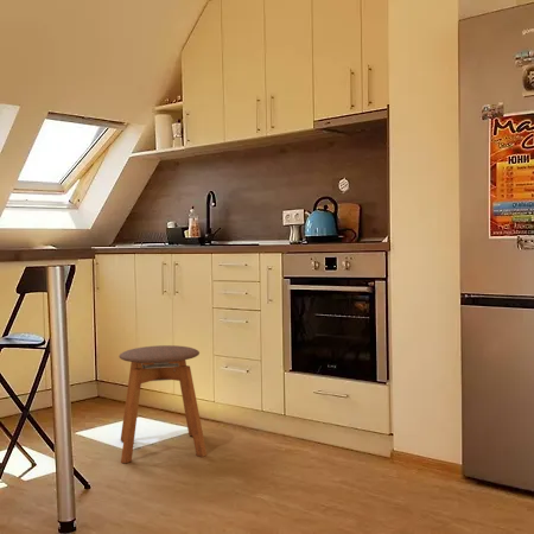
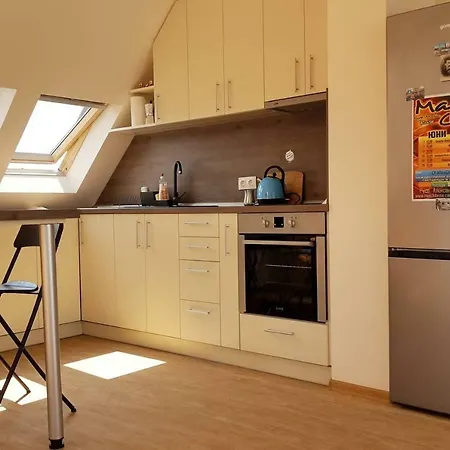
- stool (160, 380)
